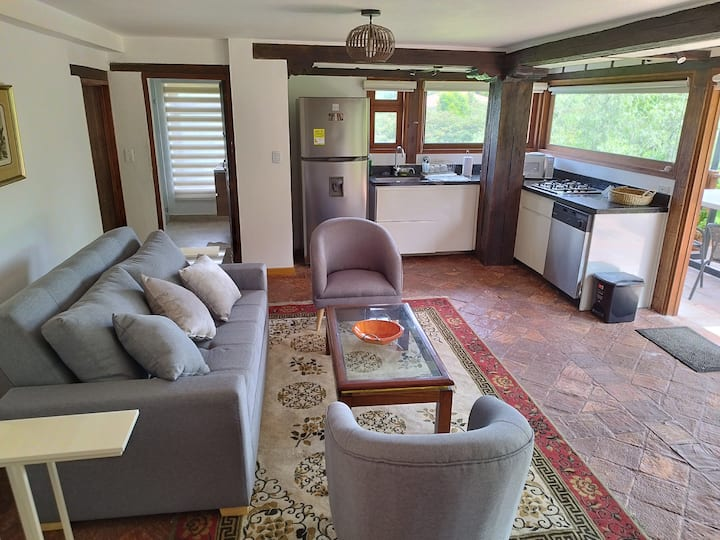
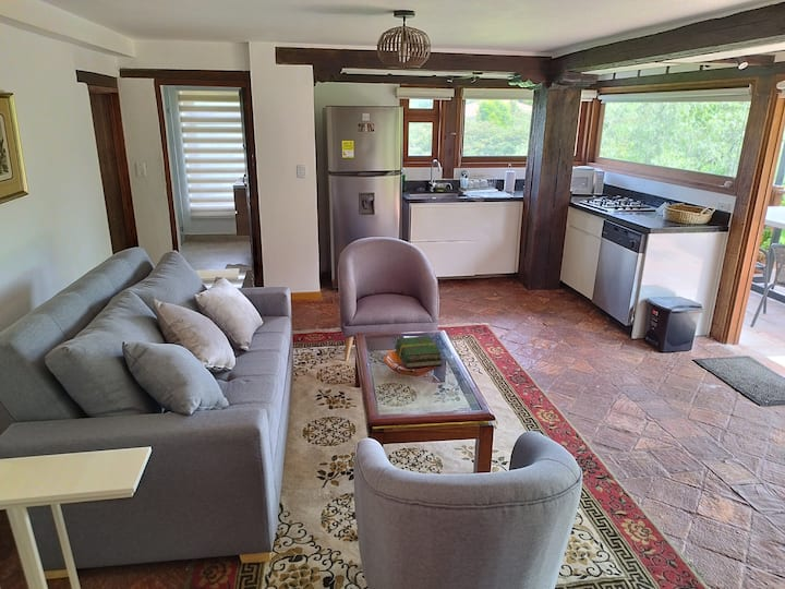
+ book (418, 350)
